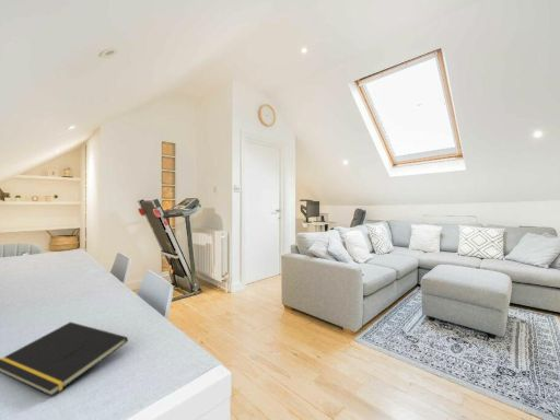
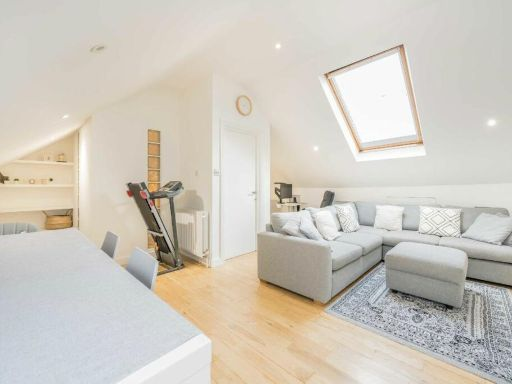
- notepad (62, 352)
